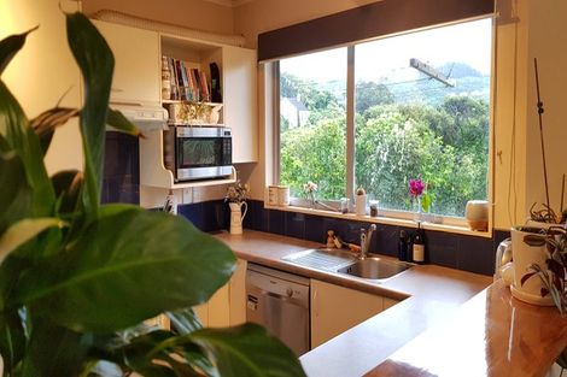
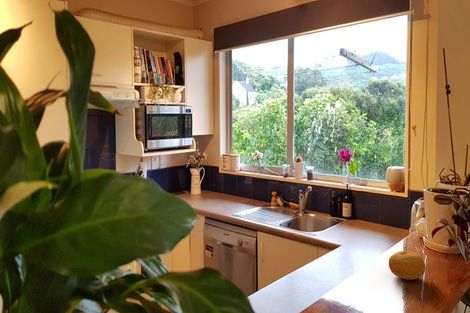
+ fruit (406, 264)
